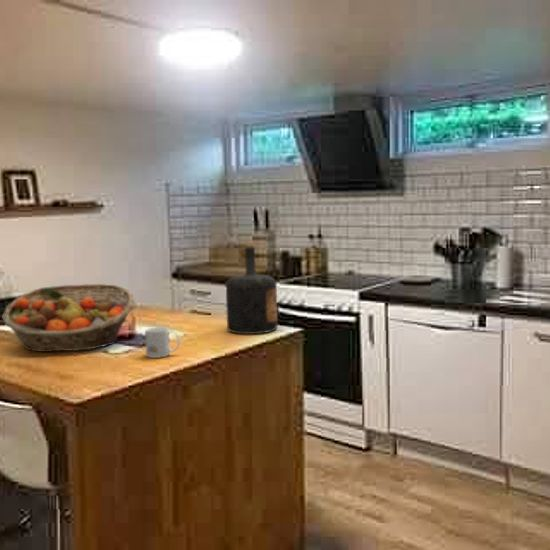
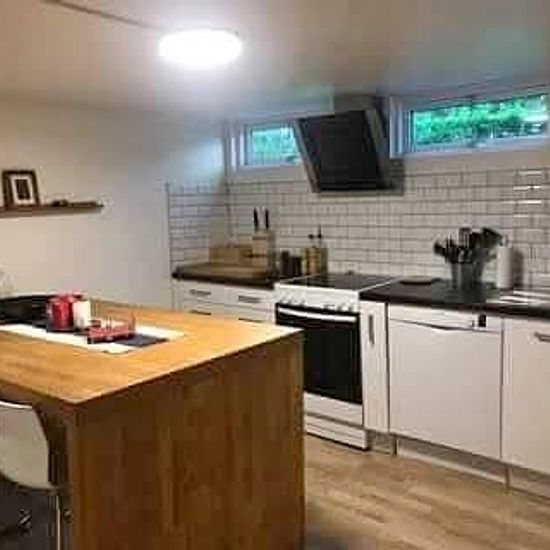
- fruit basket (70, 316)
- mug (162, 342)
- bottle (251, 287)
